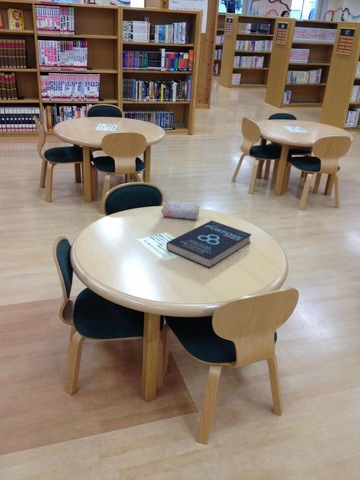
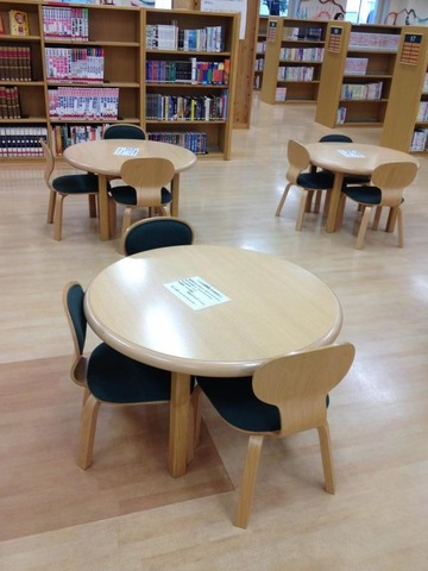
- book (209, 241)
- pencil case (181, 209)
